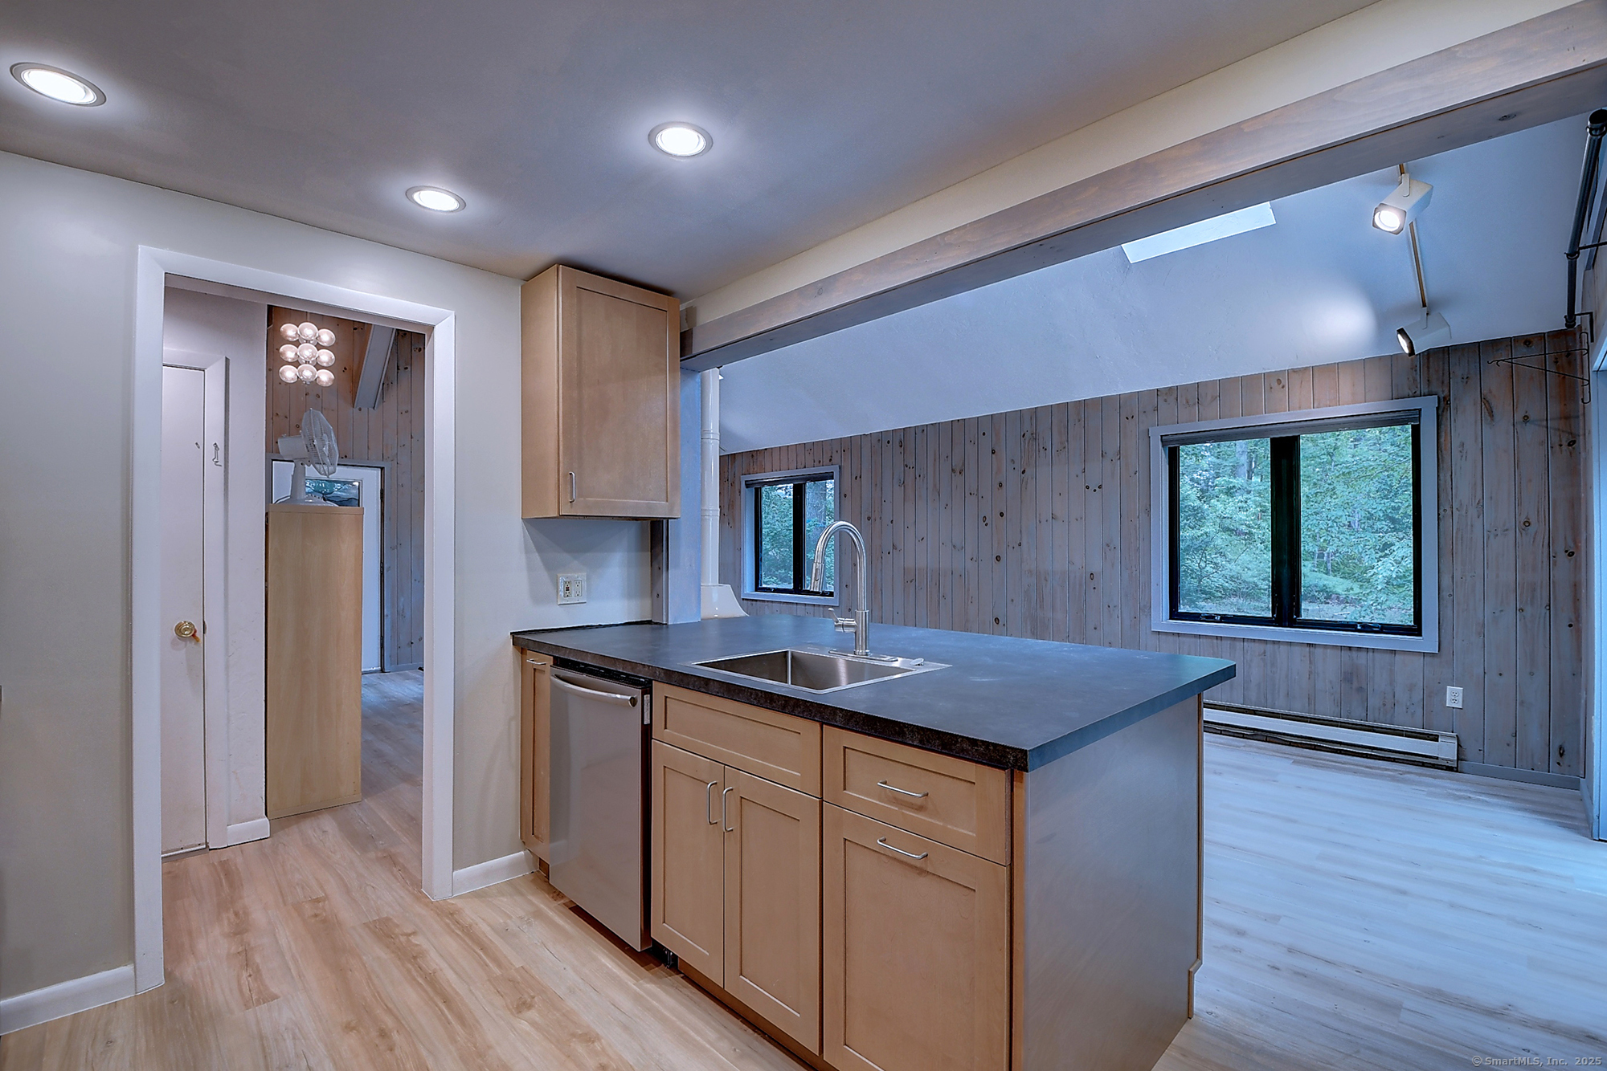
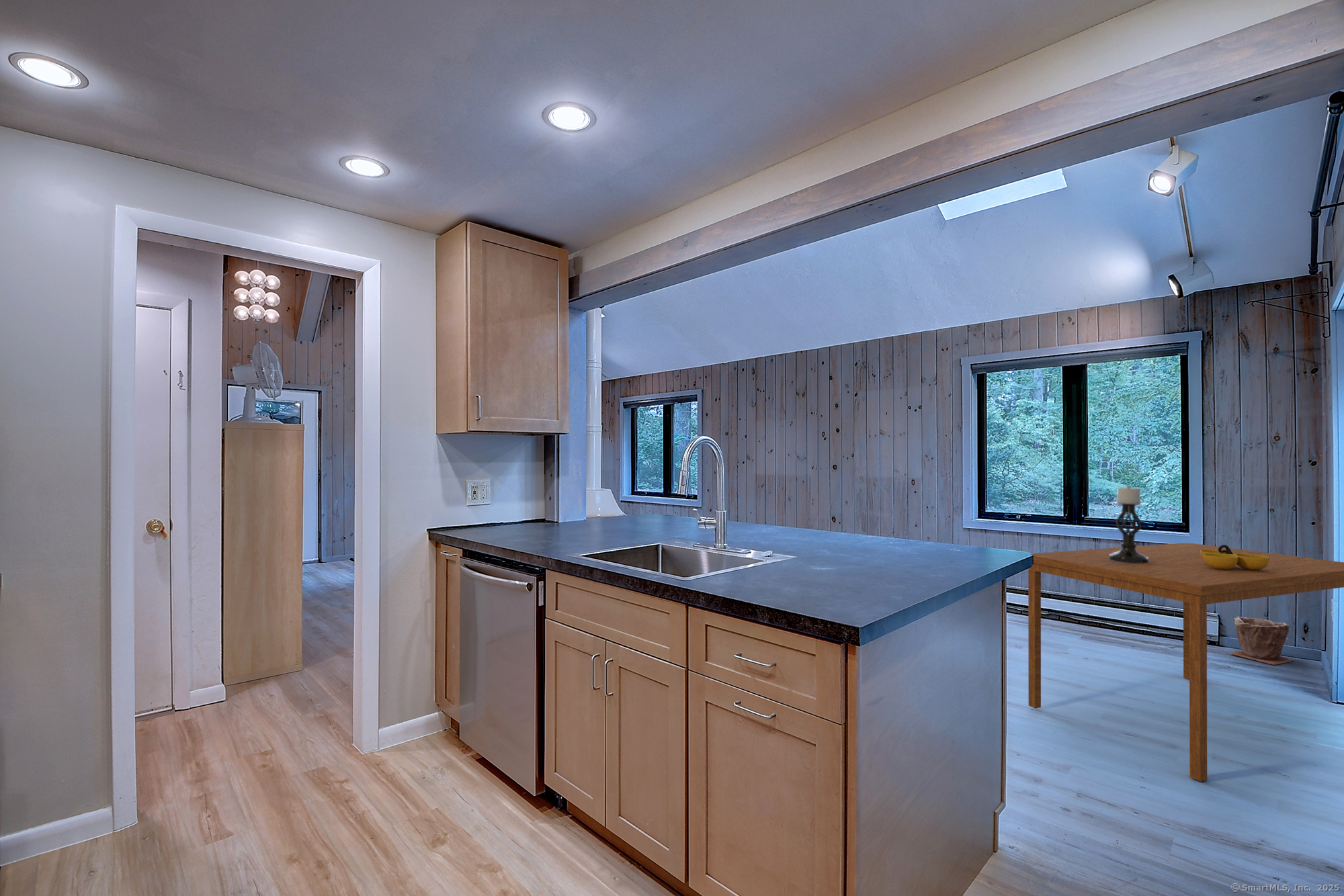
+ plant pot (1261, 638)
+ decorative bowl (1226, 555)
+ candle holder (1130, 521)
+ dining table (1193, 639)
